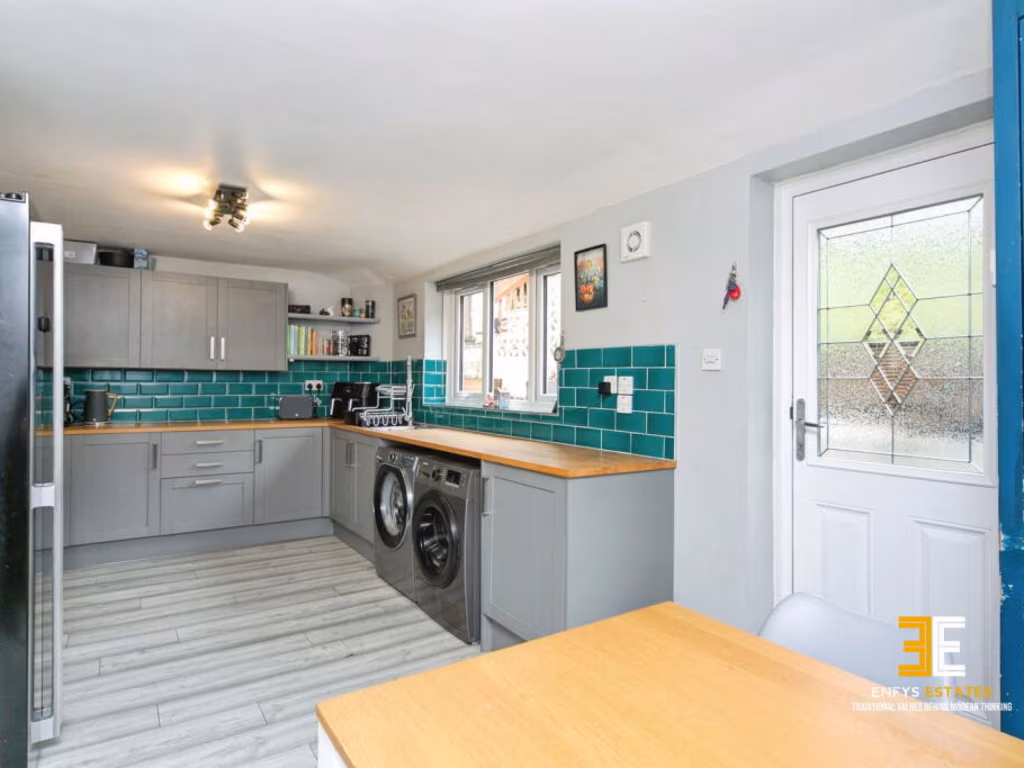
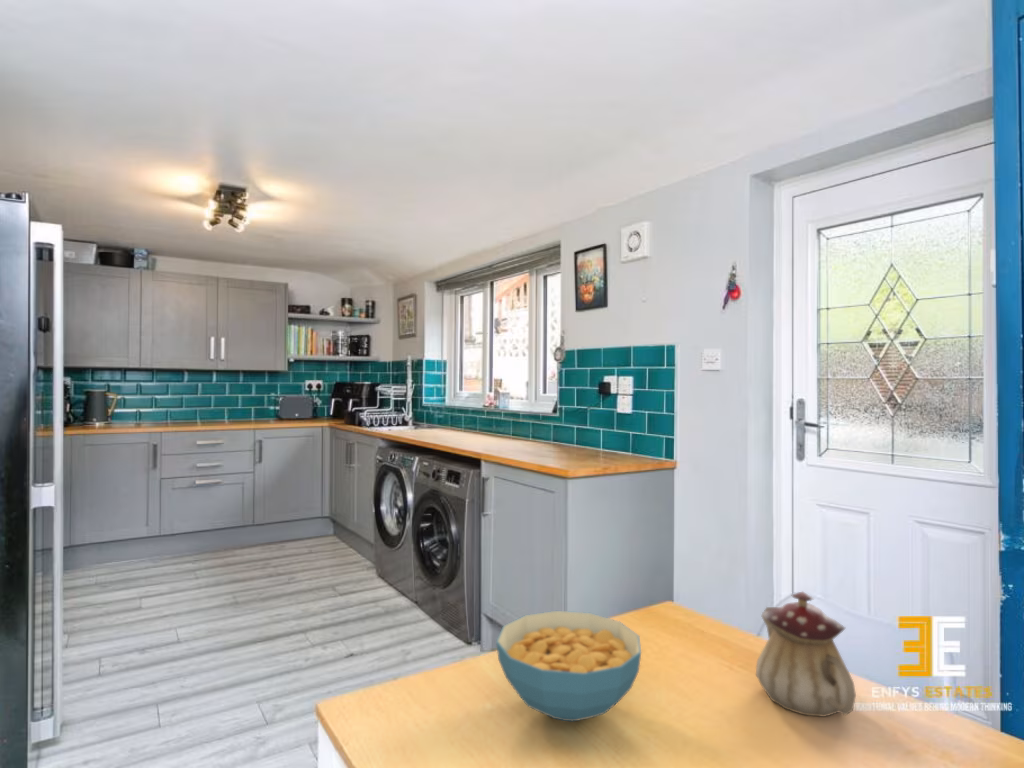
+ teapot (806, 647)
+ cereal bowl (568, 673)
